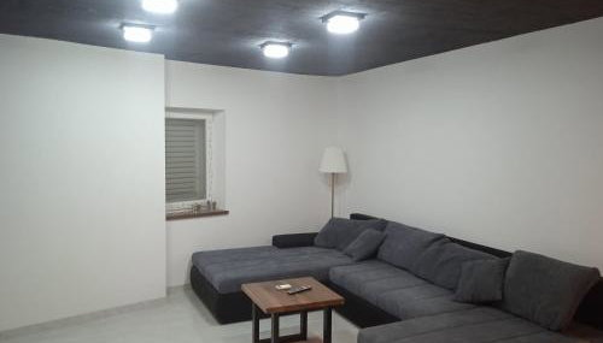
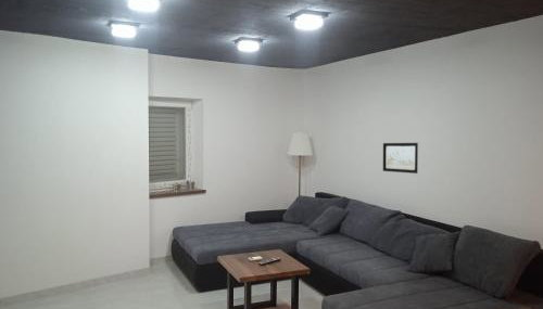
+ wall art (399, 157)
